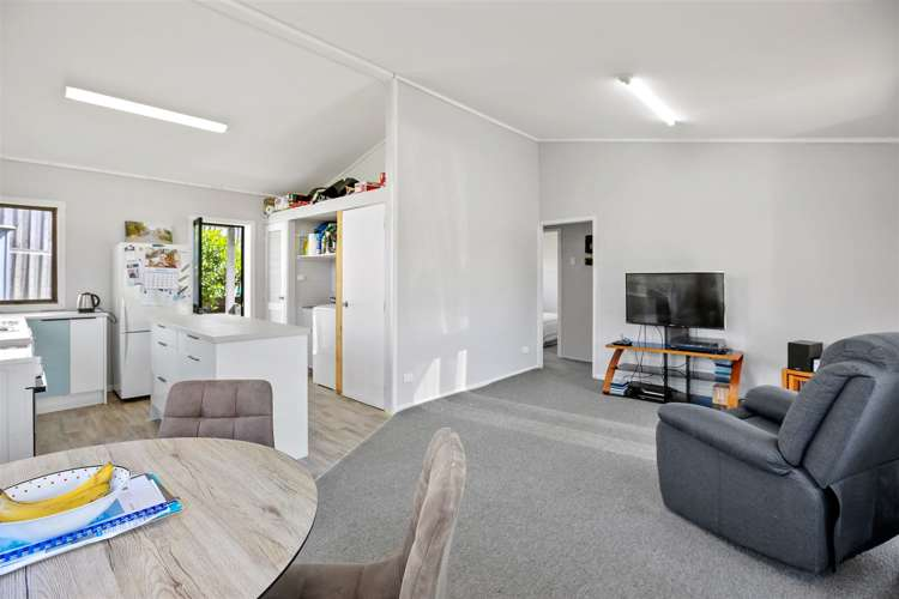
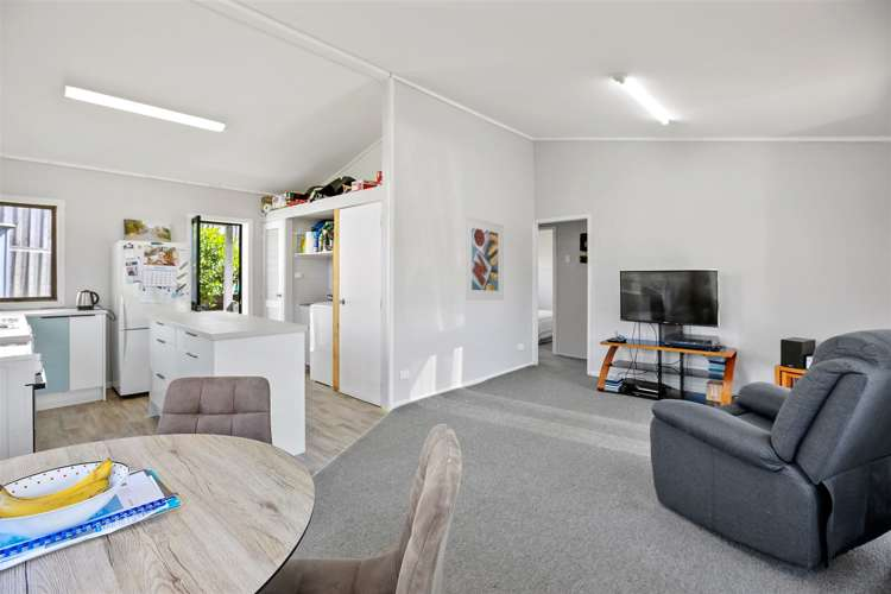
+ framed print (485, 260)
